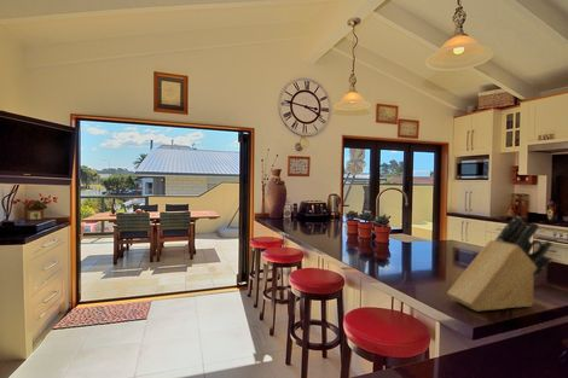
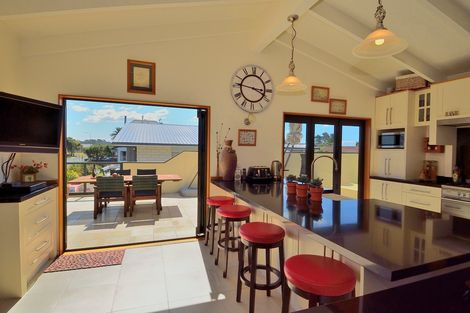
- knife block (500, 260)
